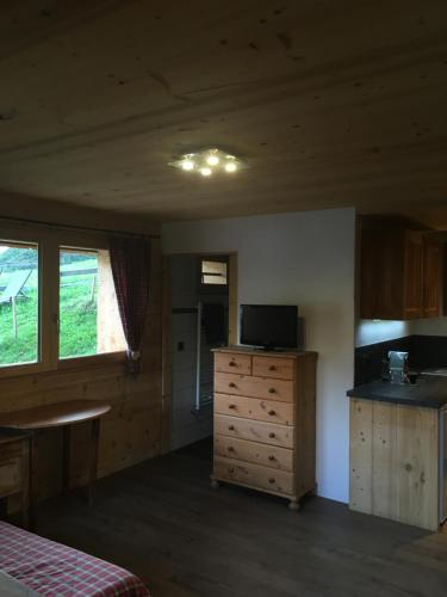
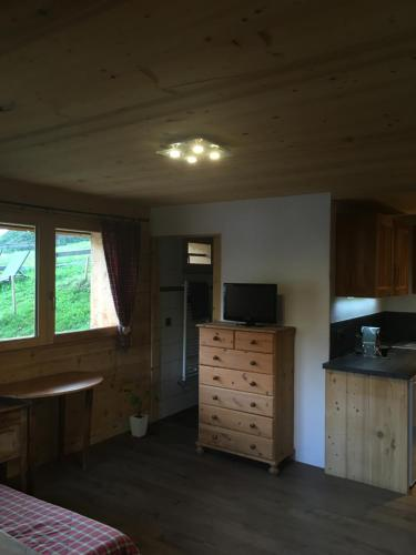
+ house plant (140, 410)
